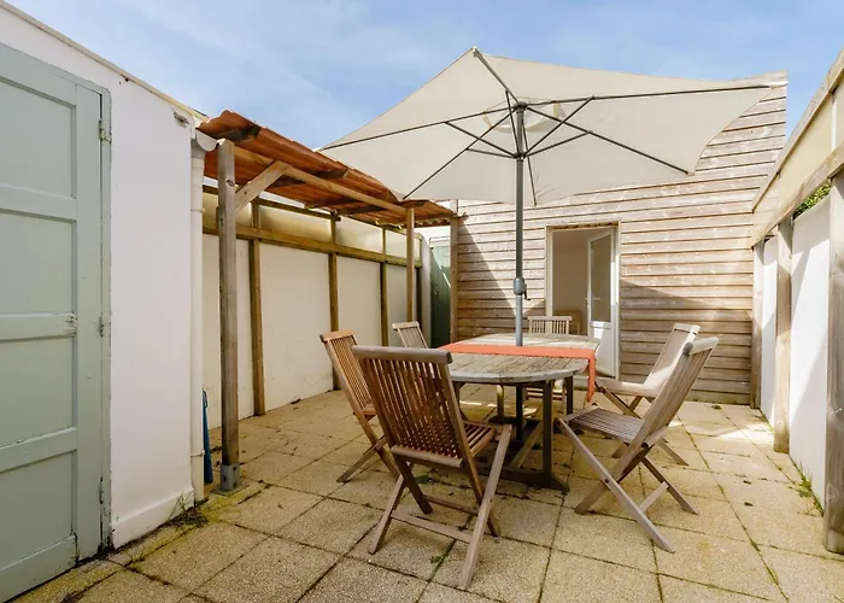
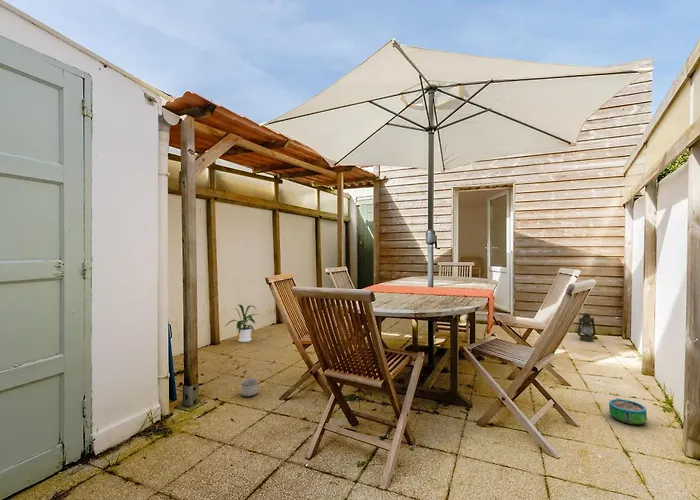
+ lantern (586, 326)
+ house plant (244, 322)
+ planter (249, 387)
+ decorative bowl (627, 411)
